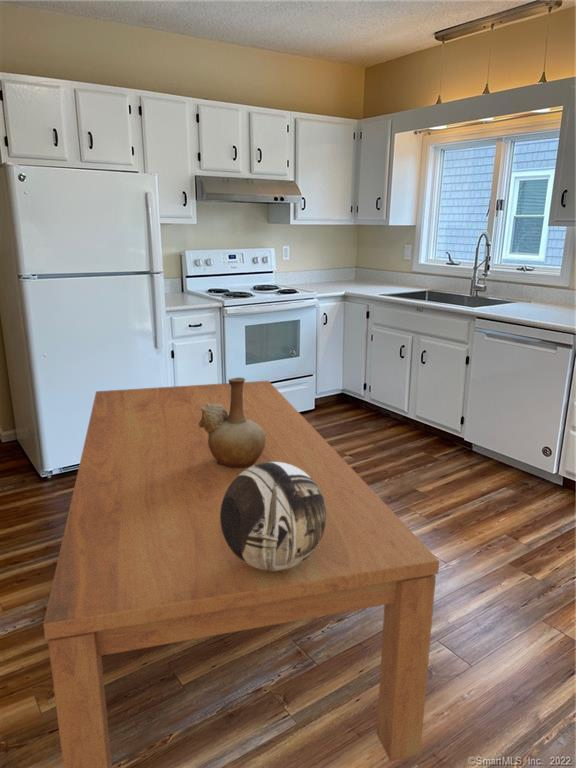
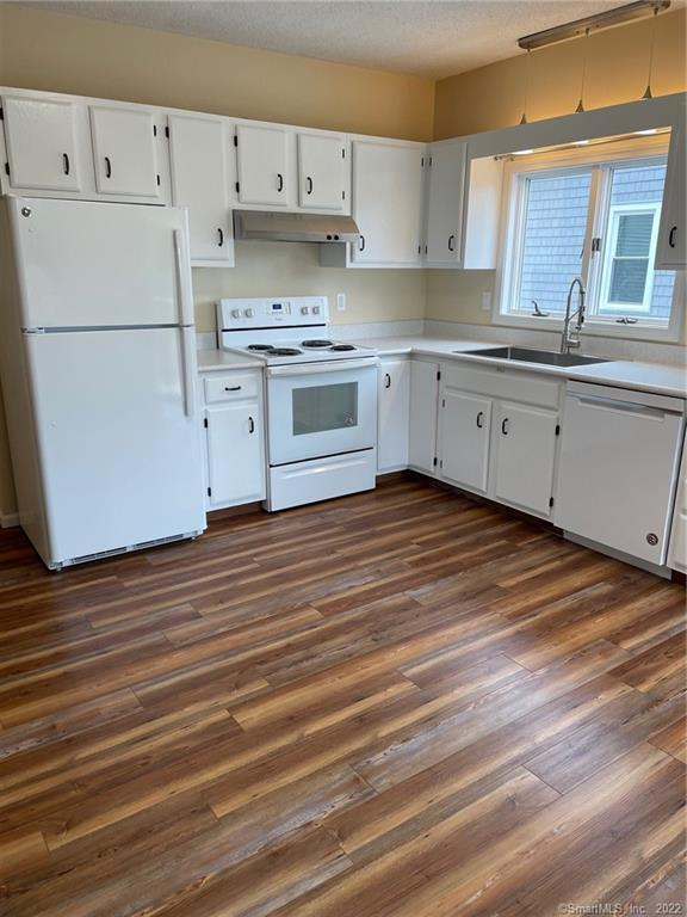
- decorative bowl (272, 512)
- vase (231, 419)
- dining table (210, 518)
